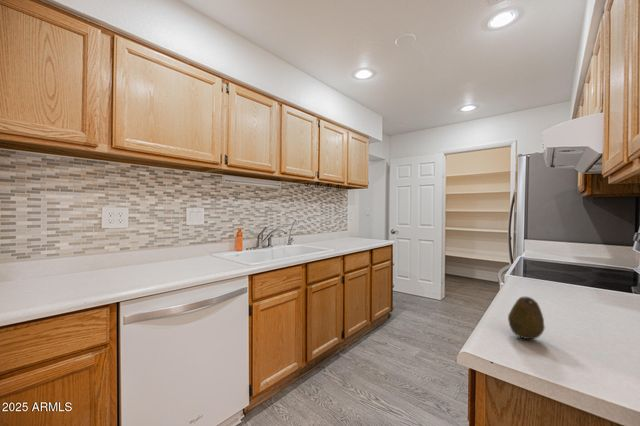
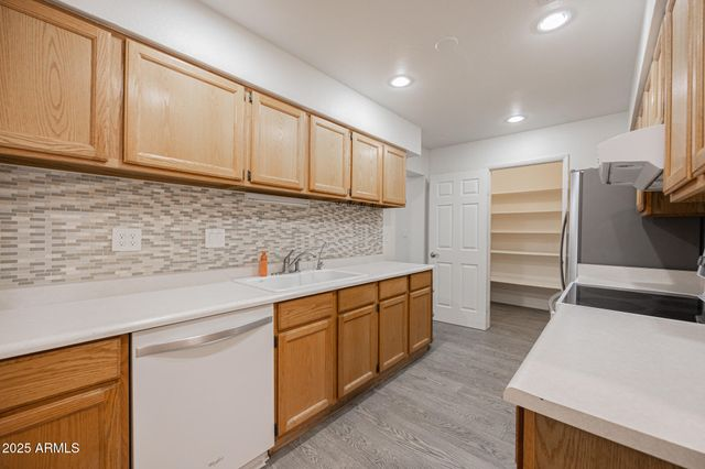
- fruit (525, 317)
